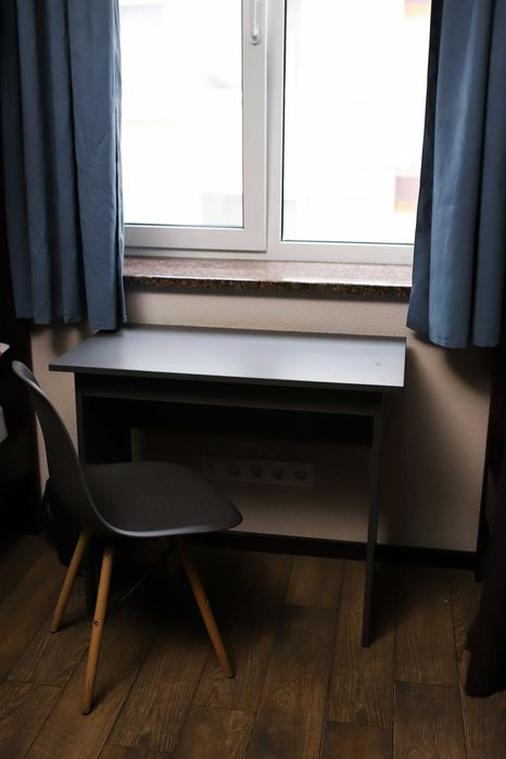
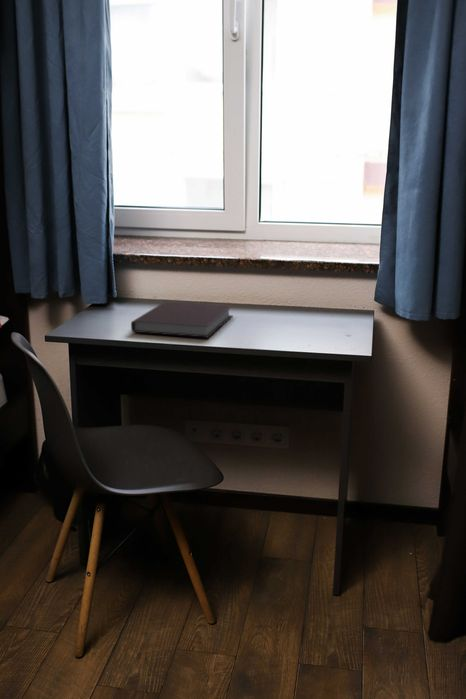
+ notebook (184, 318)
